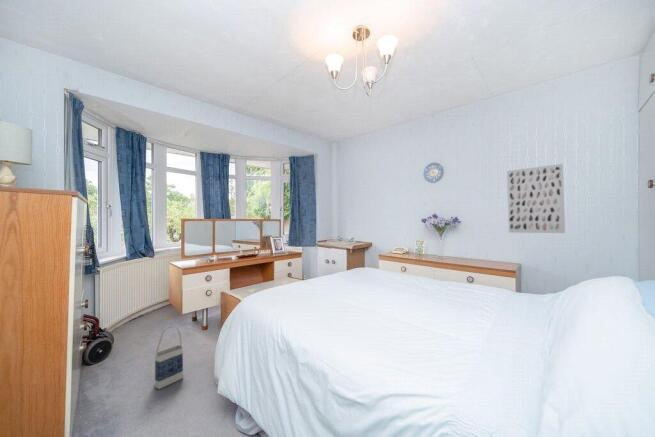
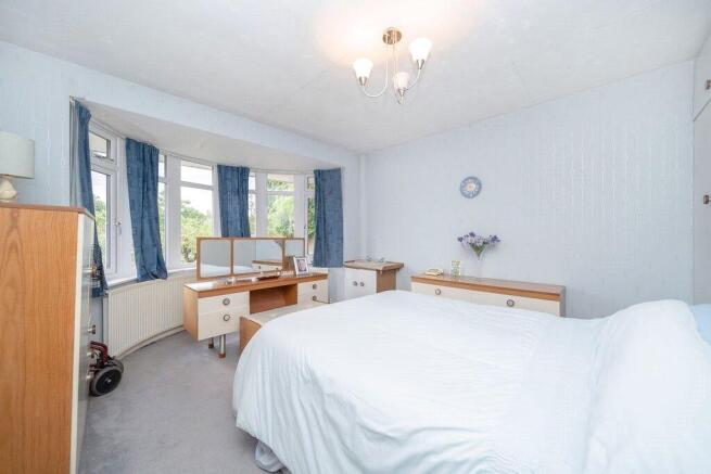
- wall art (534, 200)
- bag (169, 353)
